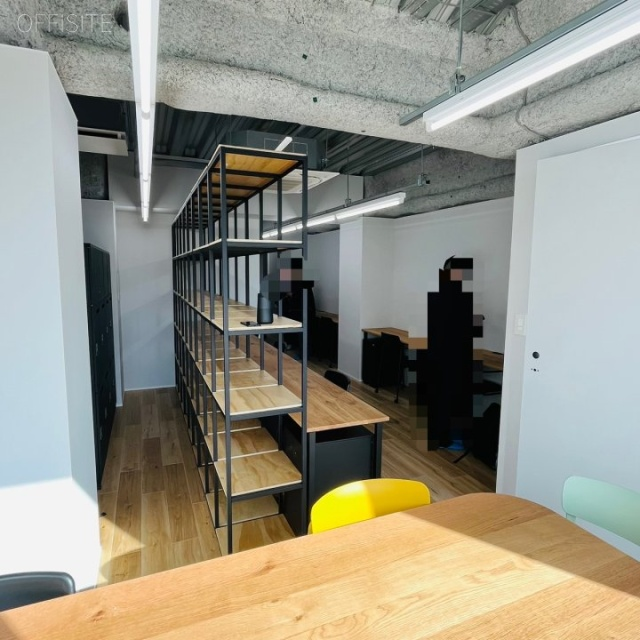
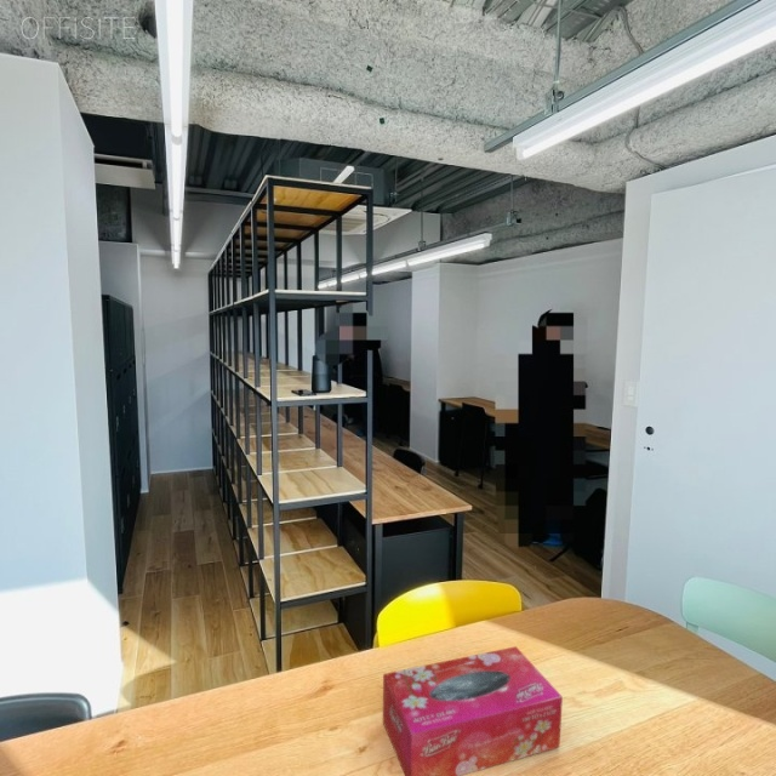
+ tissue box (469, 709)
